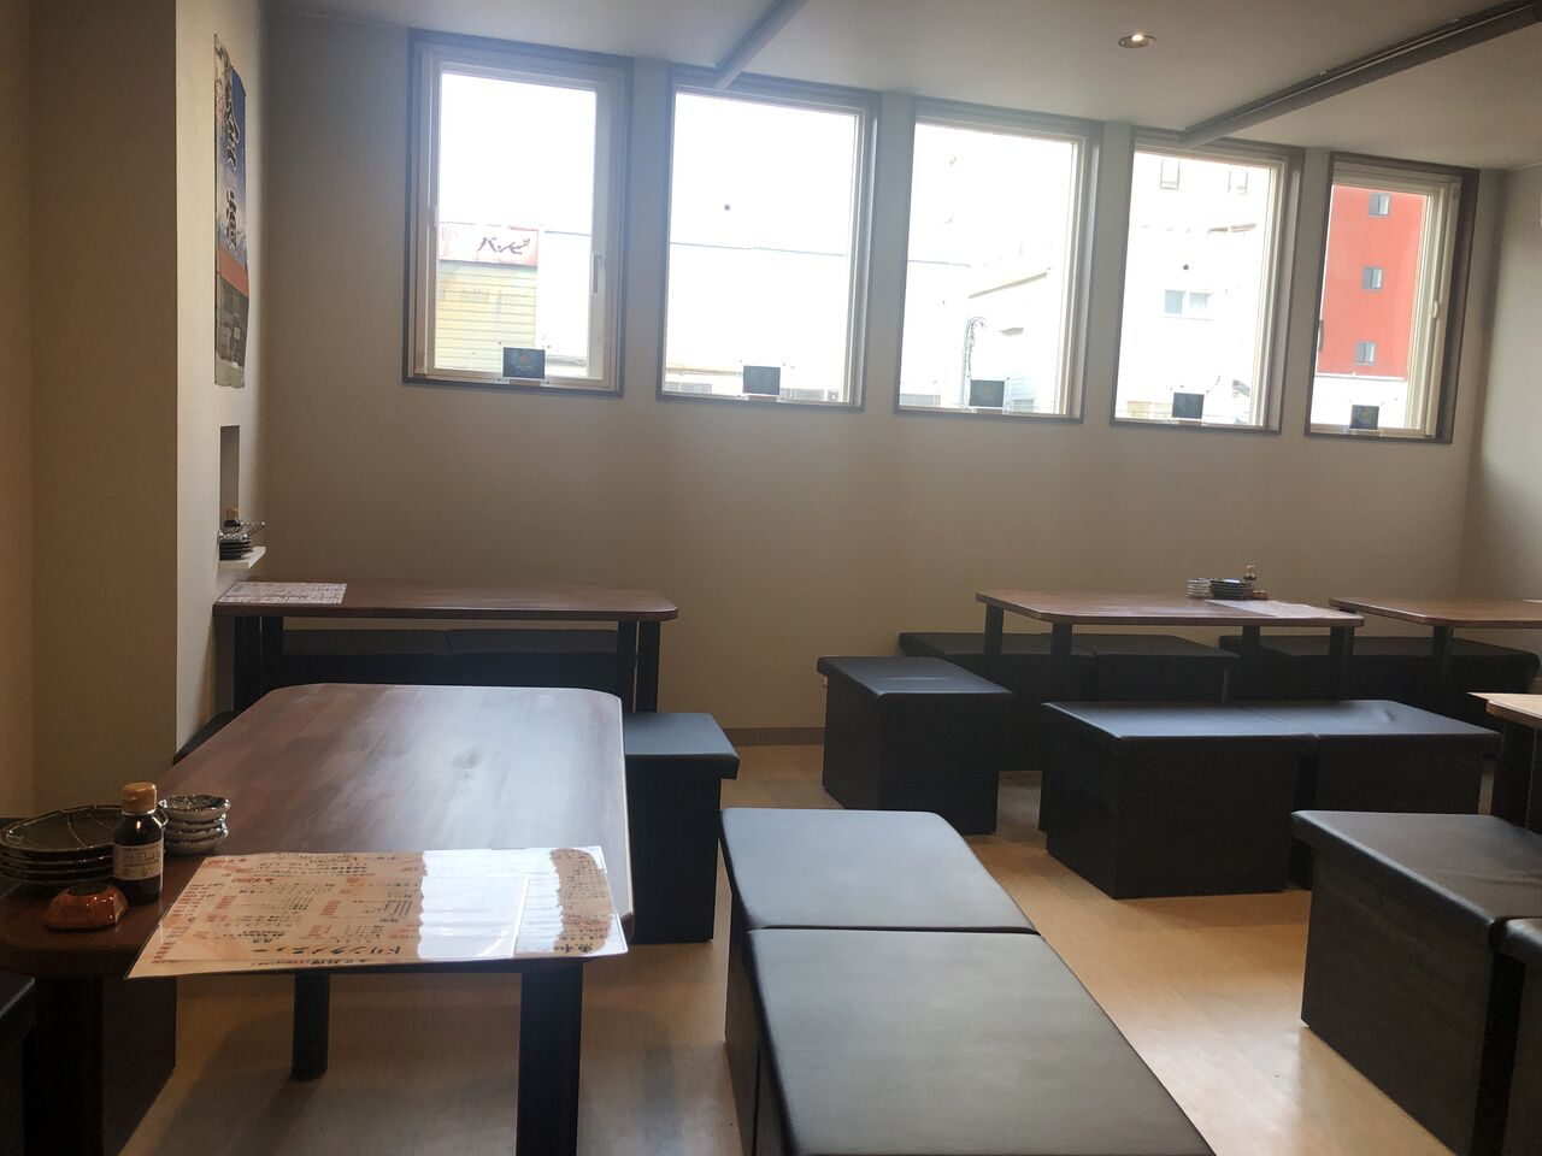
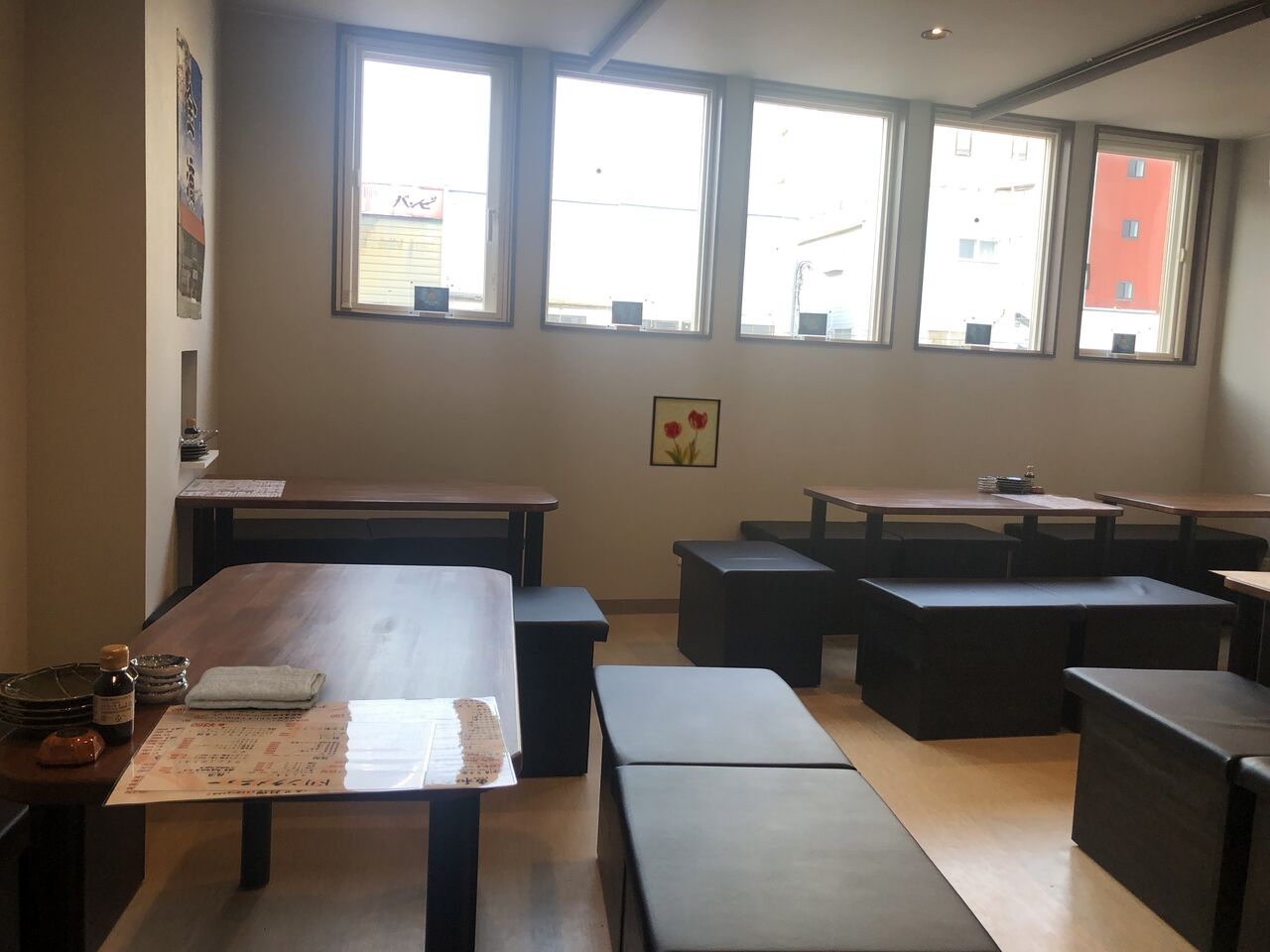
+ wall art (685, 431)
+ washcloth (258, 686)
